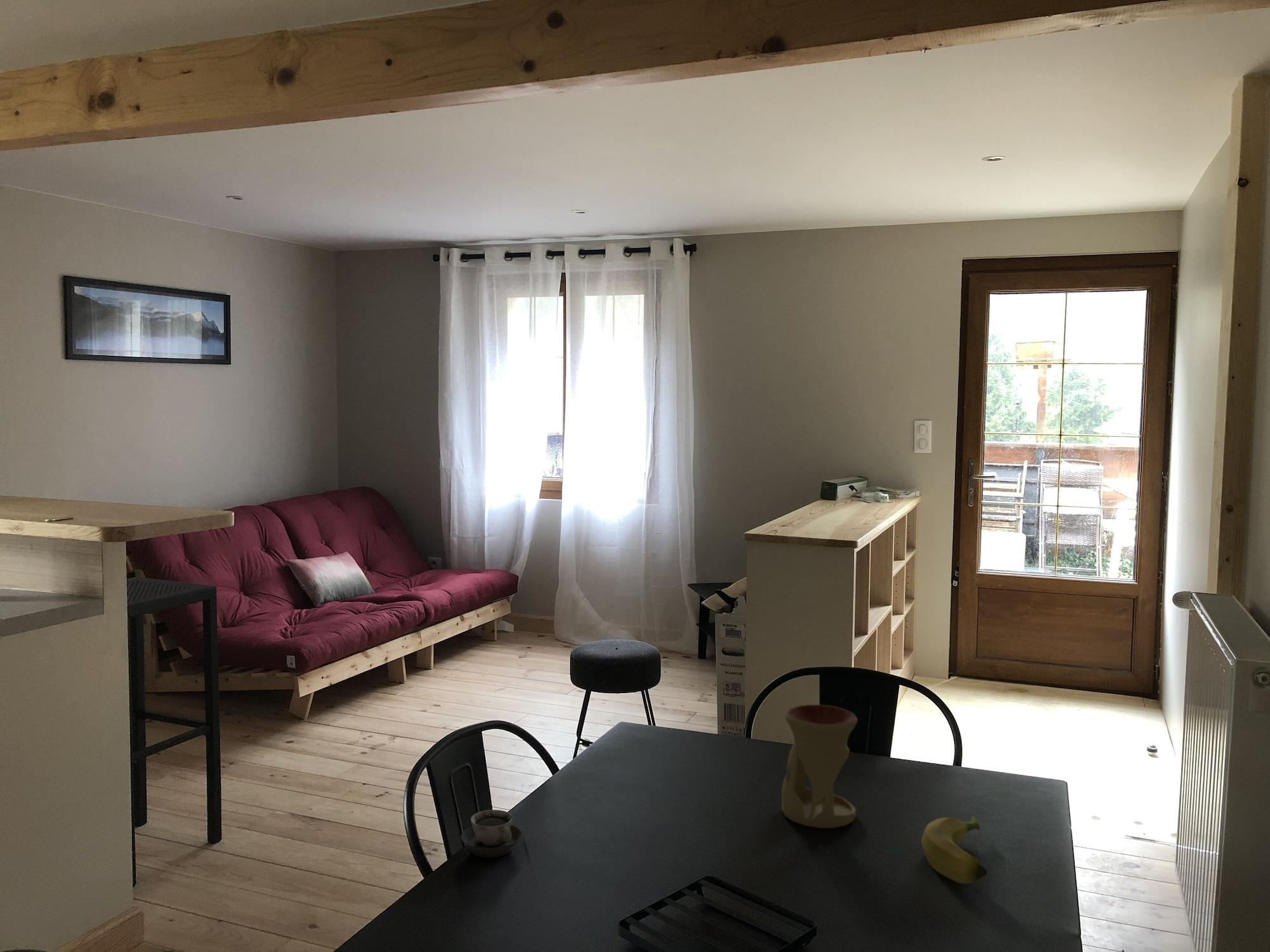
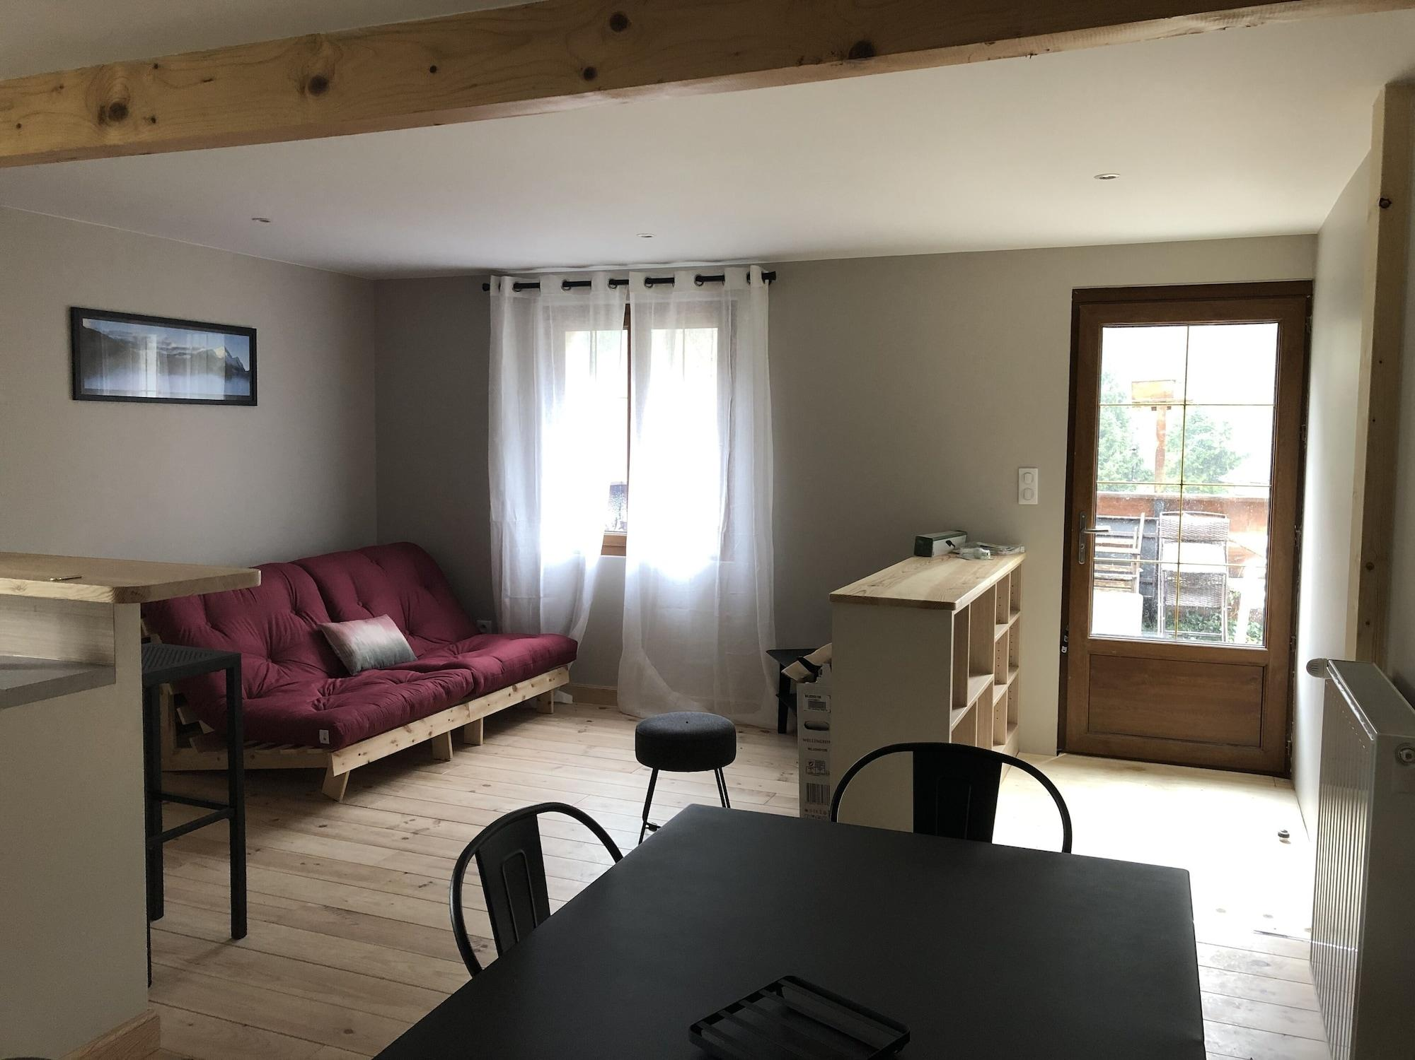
- oil burner (819, 764)
- banana (962, 849)
- cup (491, 833)
